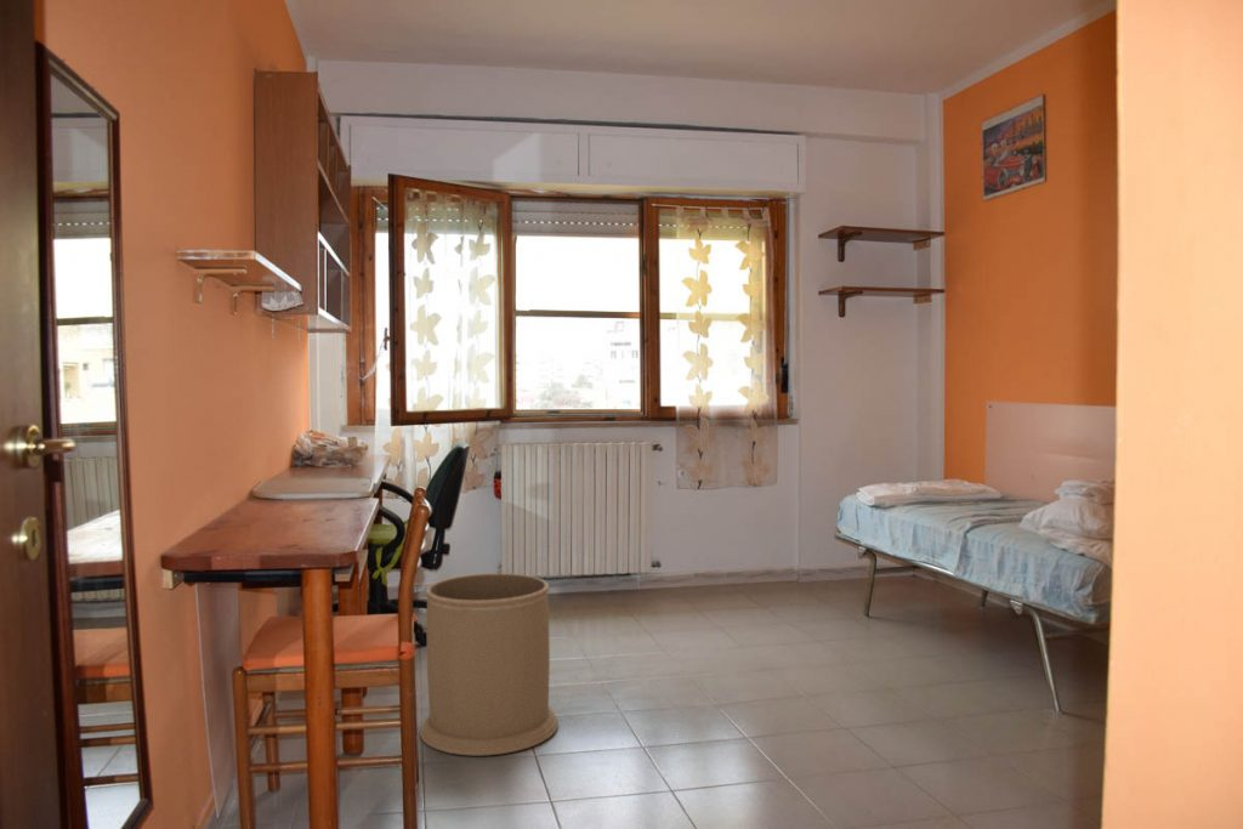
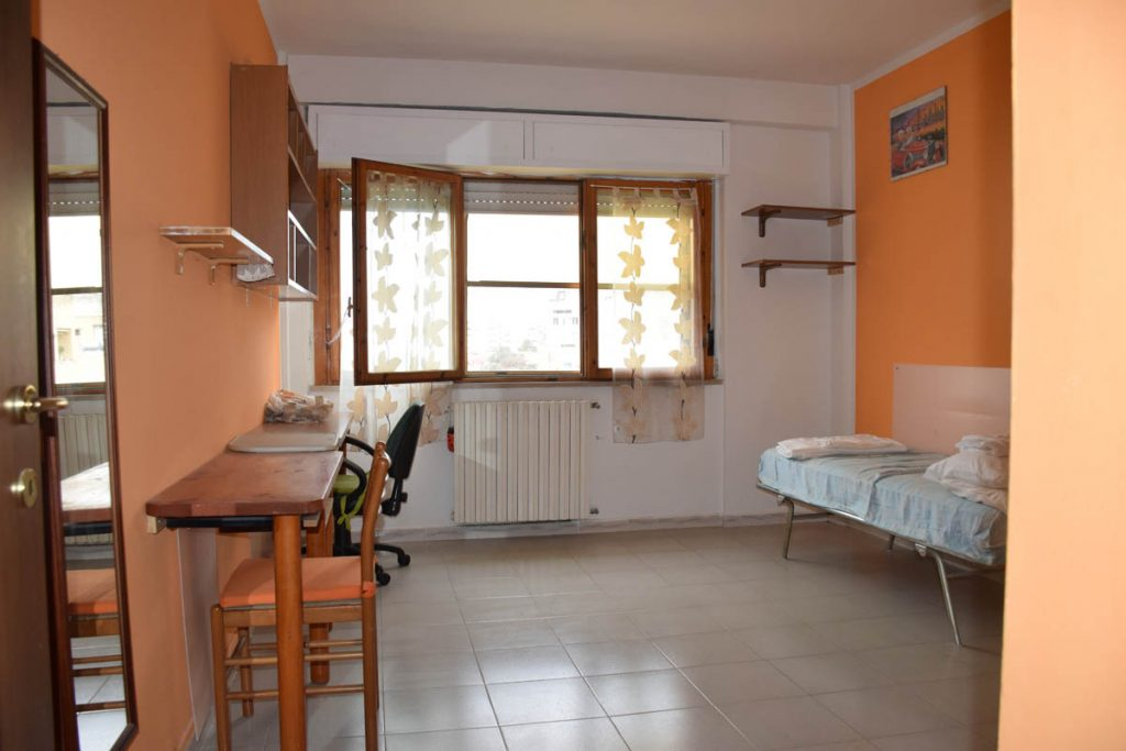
- trash can (488, 657)
